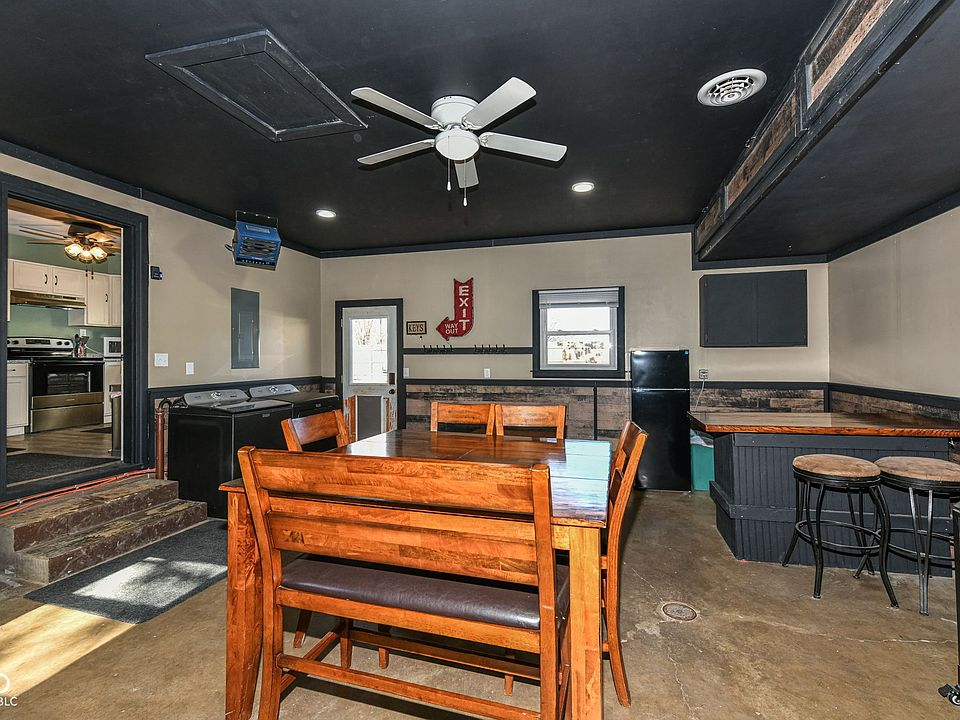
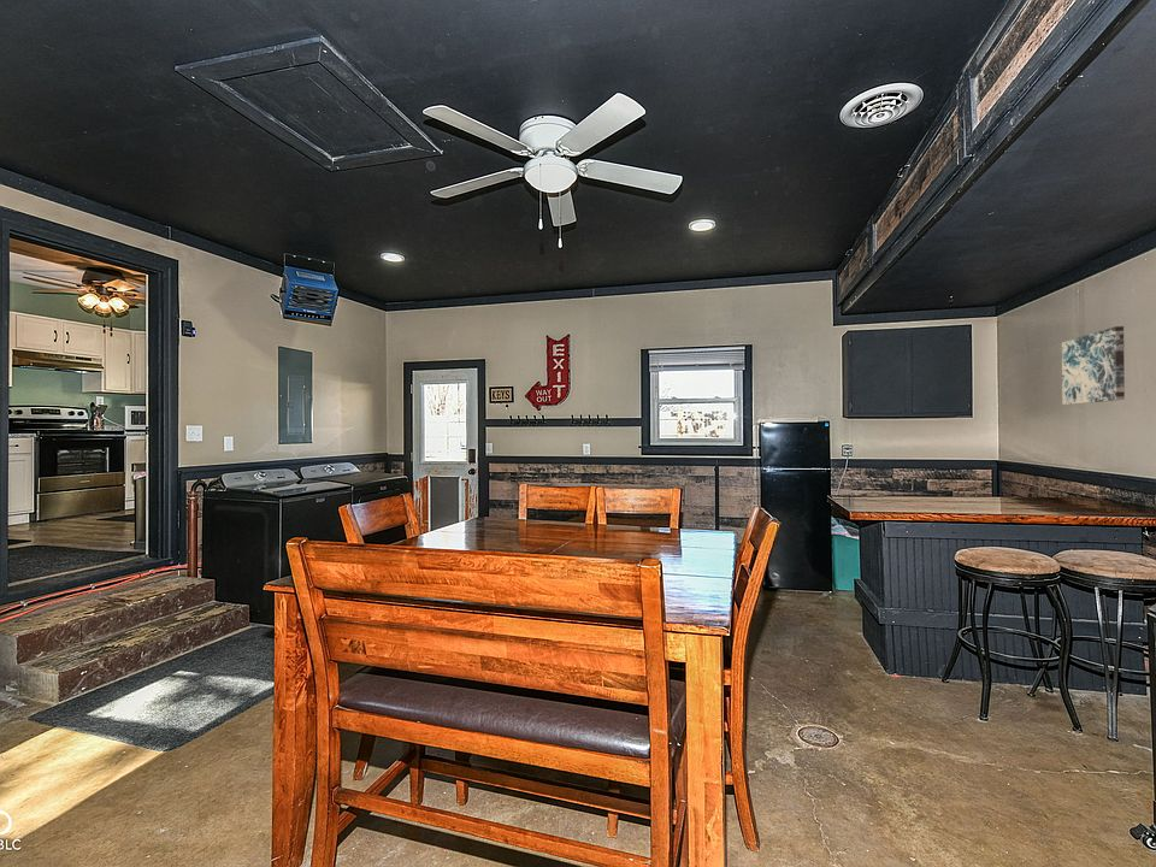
+ wall art (1091, 368)
